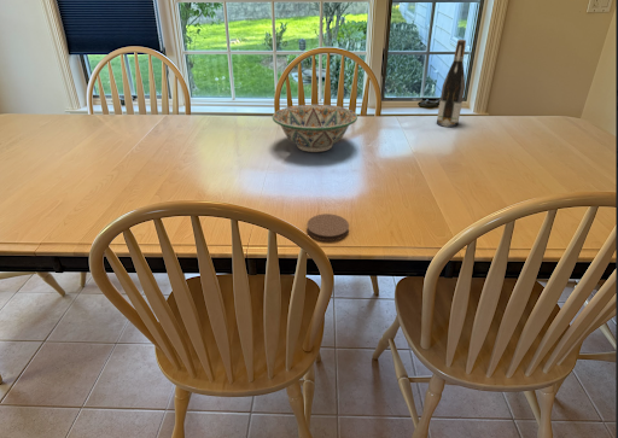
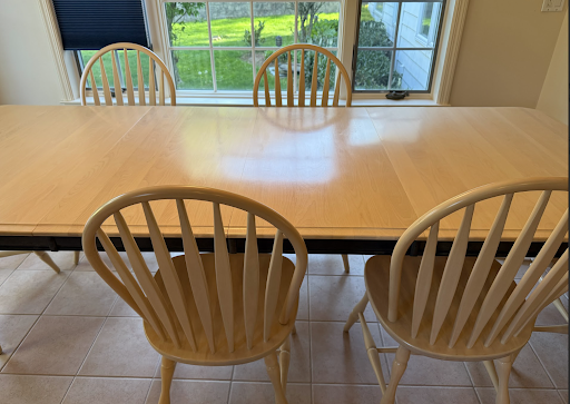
- wine bottle (454, 83)
- decorative bowl (314, 130)
- coaster (327, 227)
